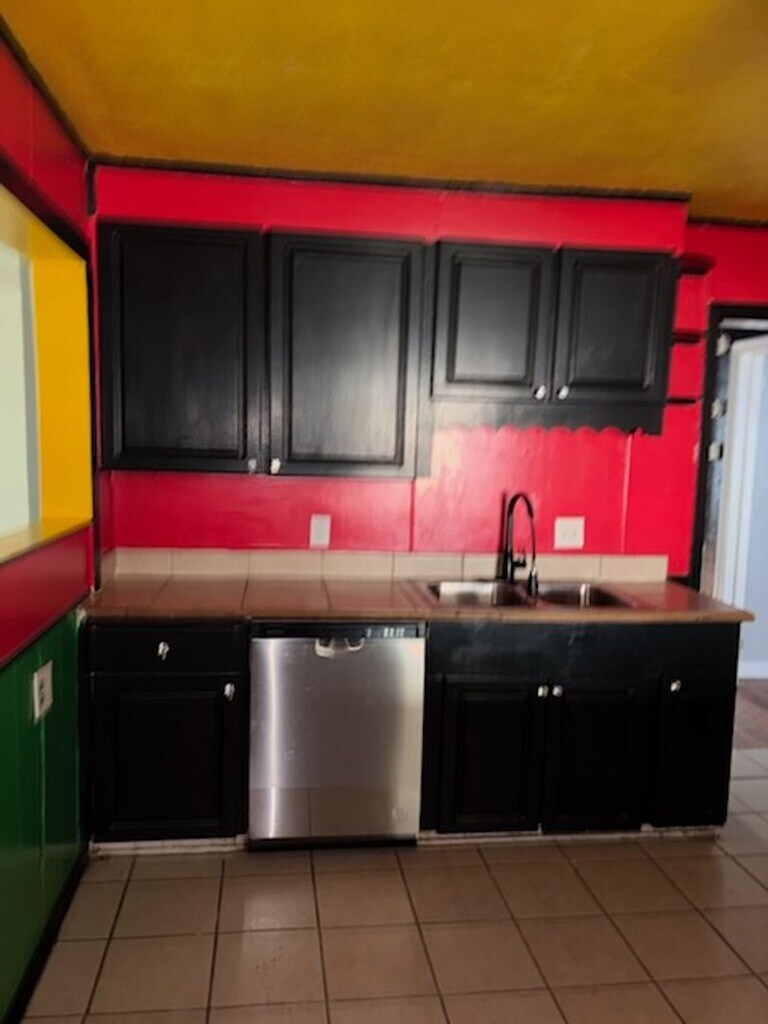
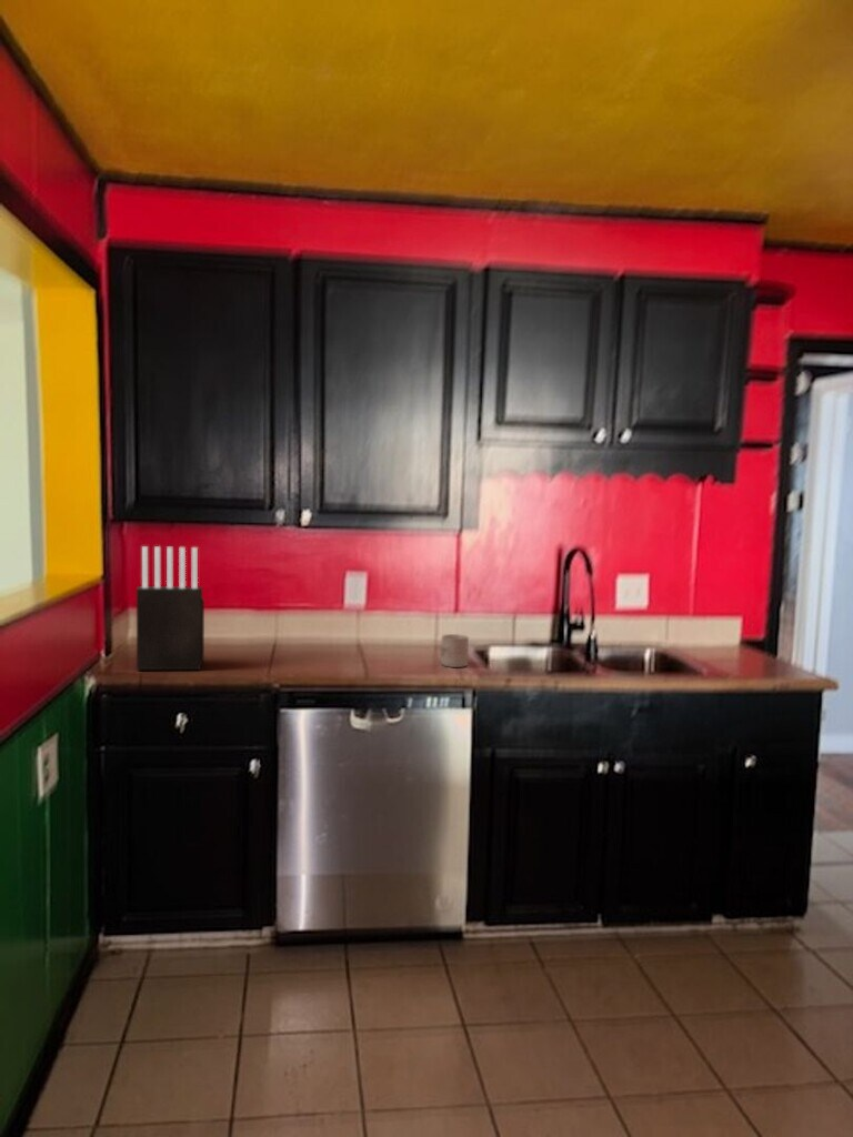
+ knife block (171, 605)
+ mug (453, 648)
